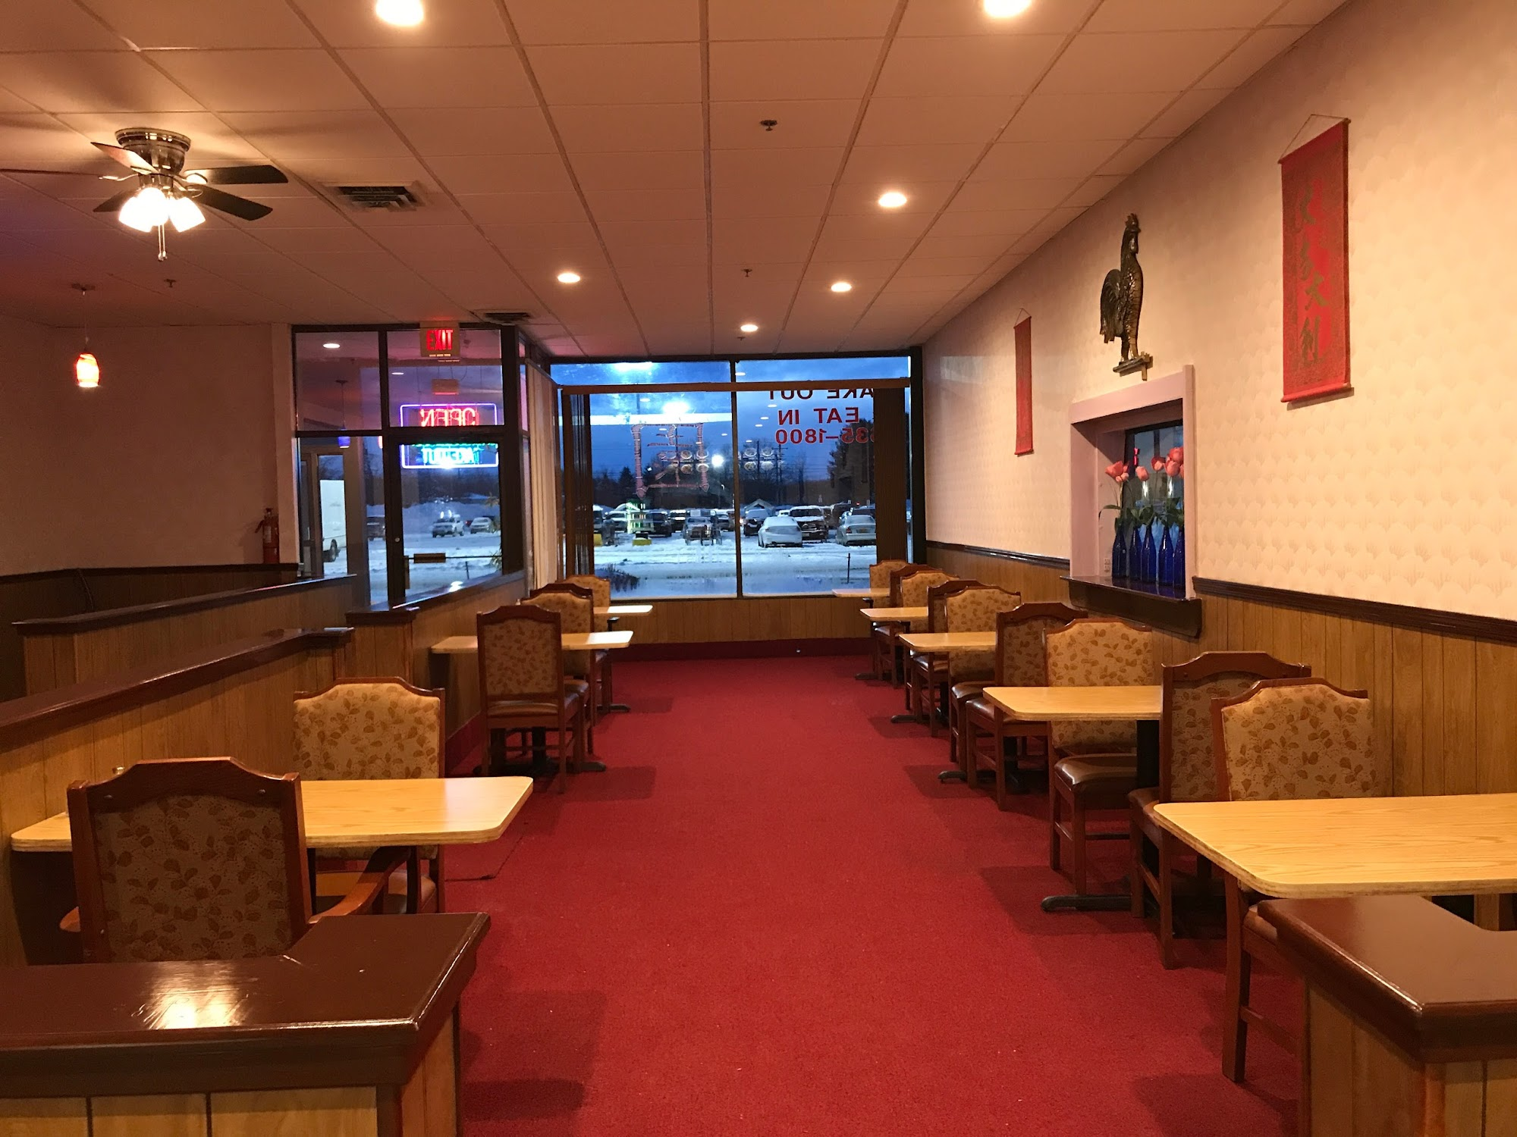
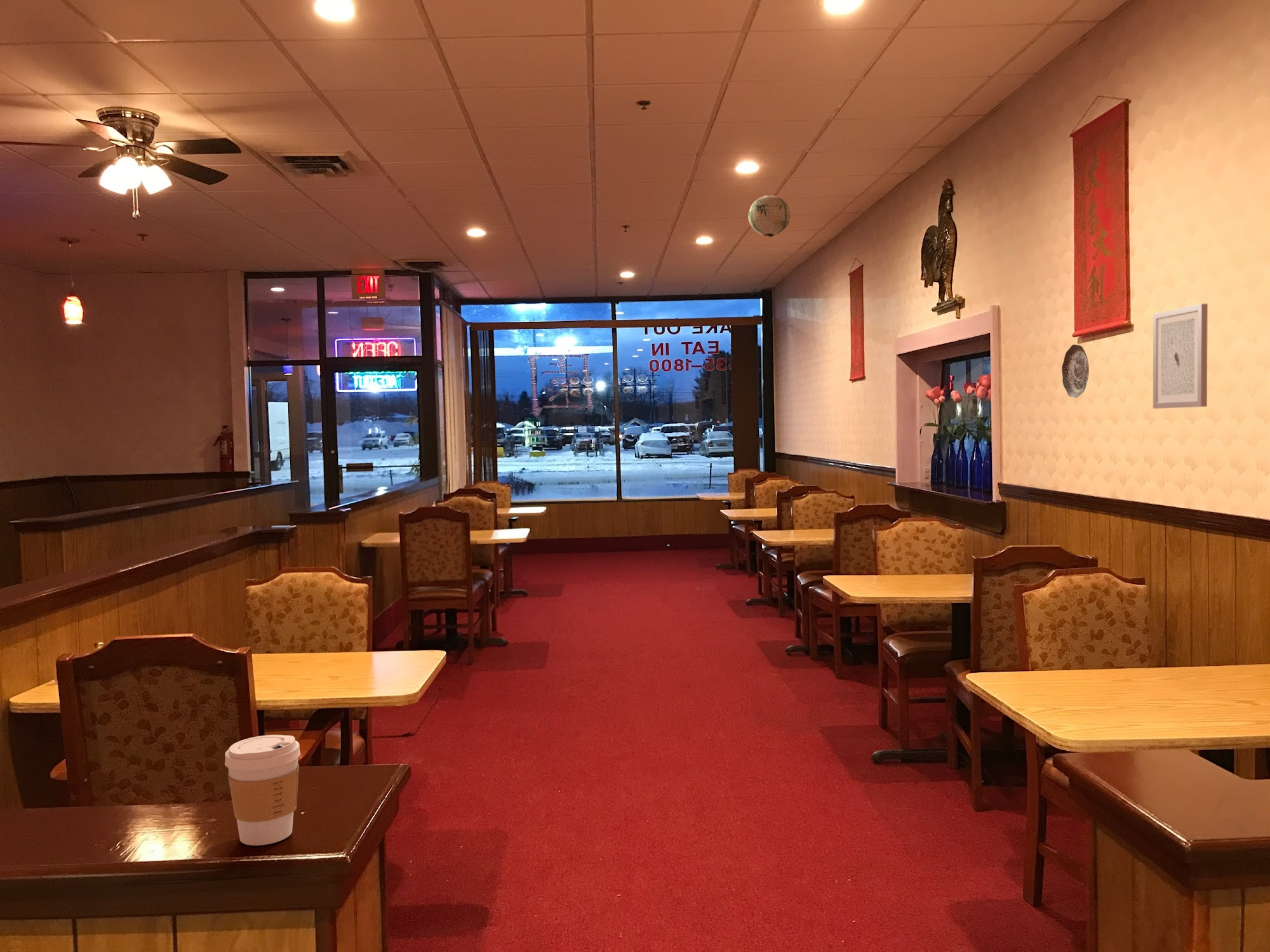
+ wall art (1179, 358)
+ decorative plate (1077, 371)
+ paper lantern (769, 216)
+ coffee cup (264, 788)
